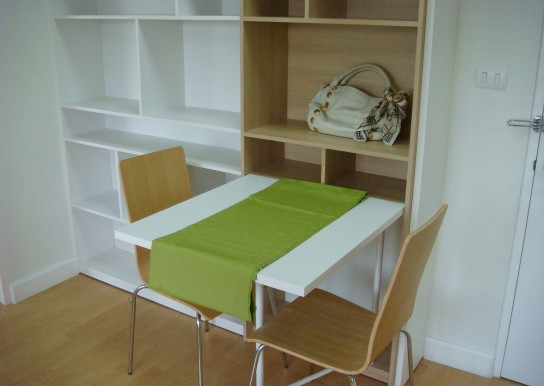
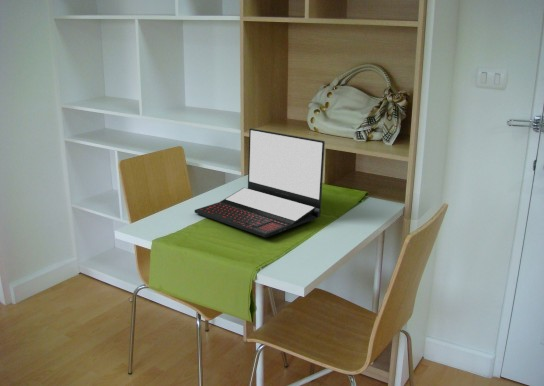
+ laptop (257, 178)
